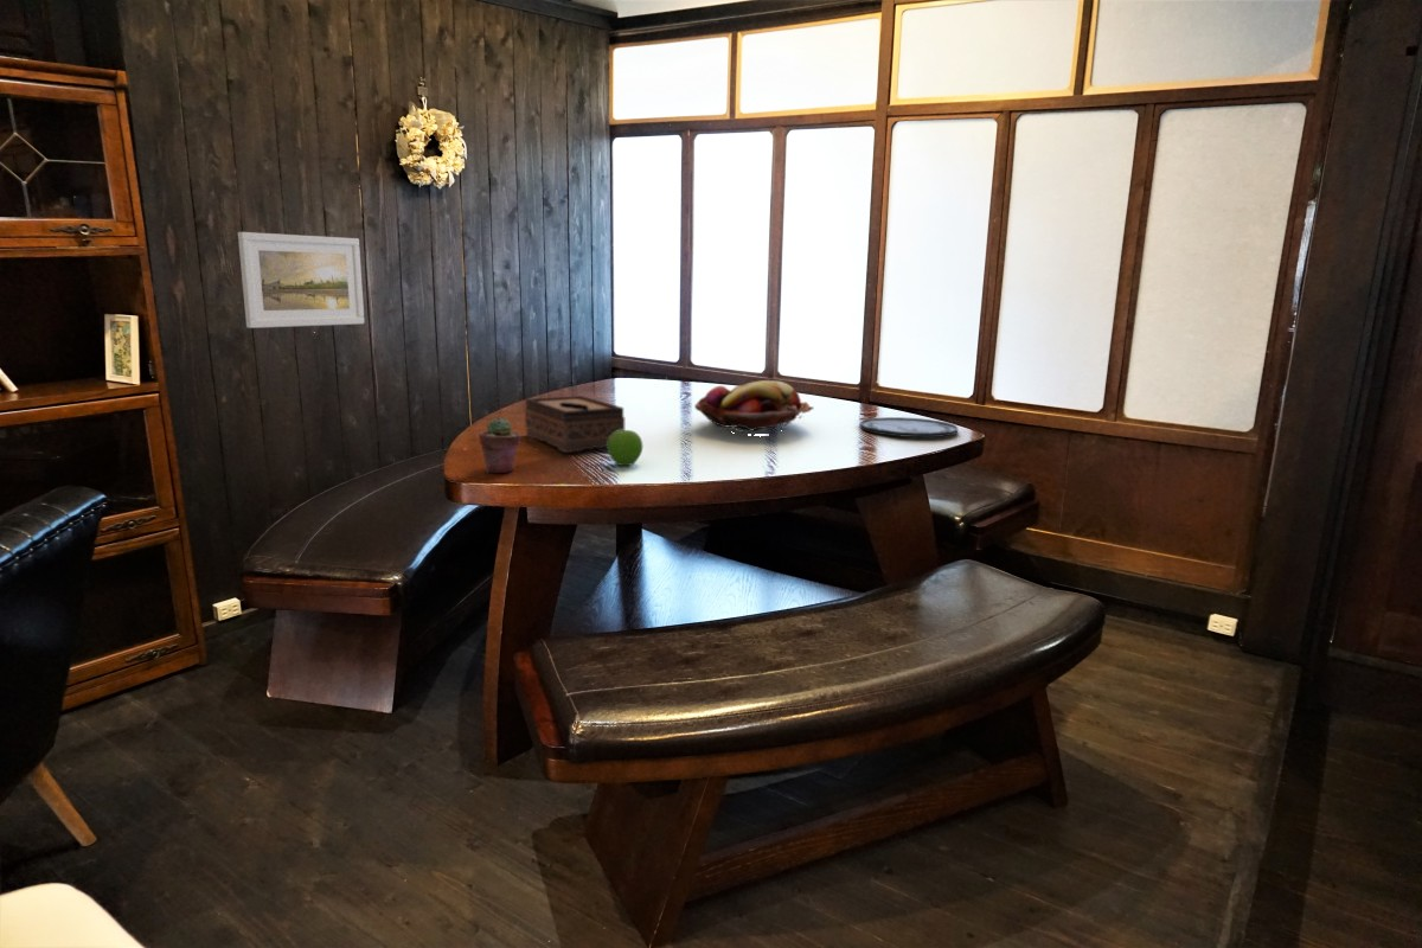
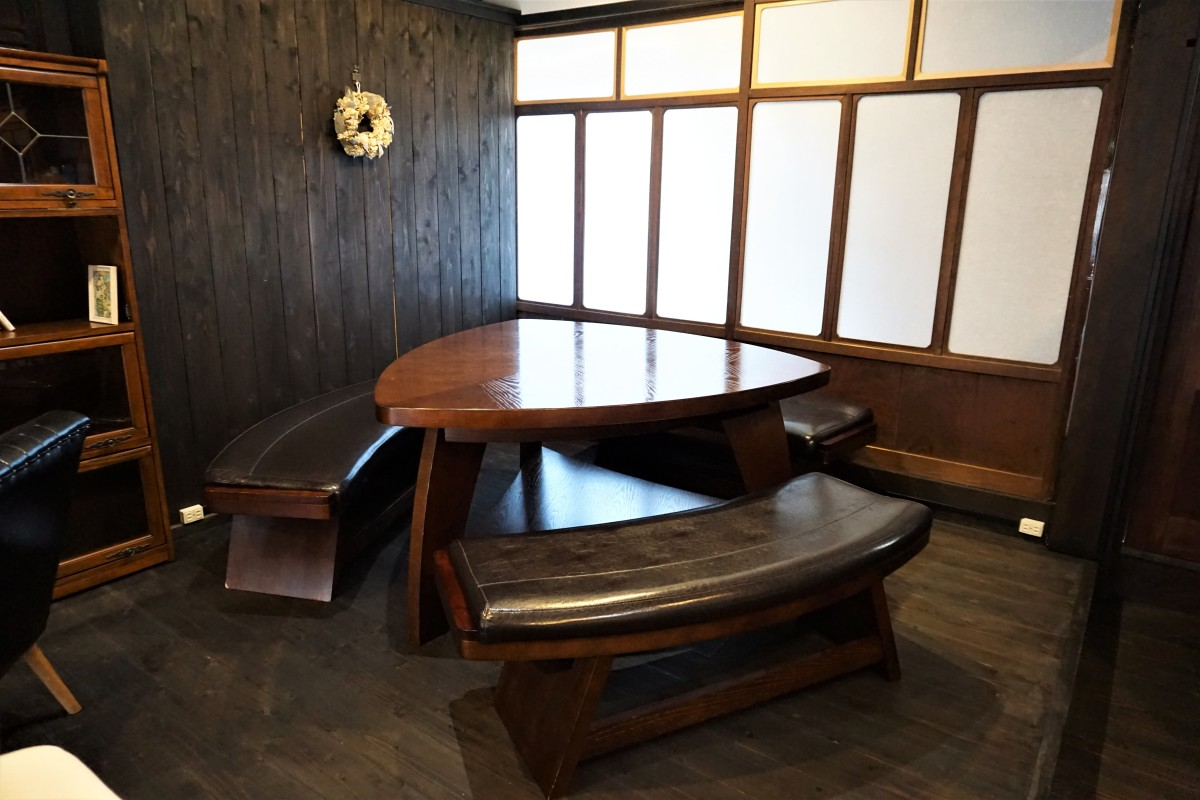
- fruit basket (754, 404)
- fruit (624, 448)
- potted succulent (499, 443)
- plate (908, 427)
- tissue box (574, 422)
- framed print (305, 281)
